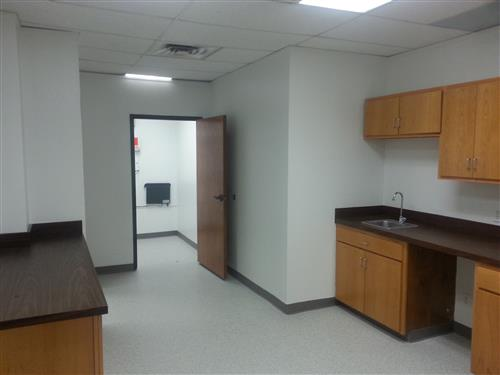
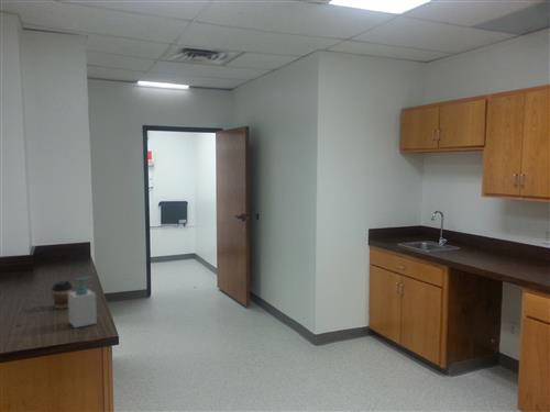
+ soap bottle (81, 300)
+ coffee cup (63, 293)
